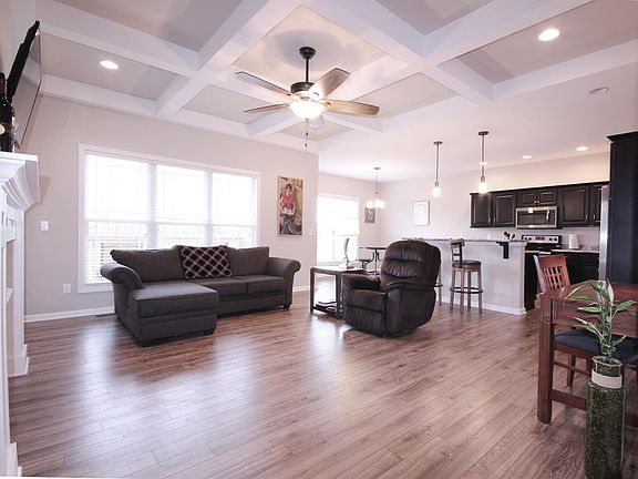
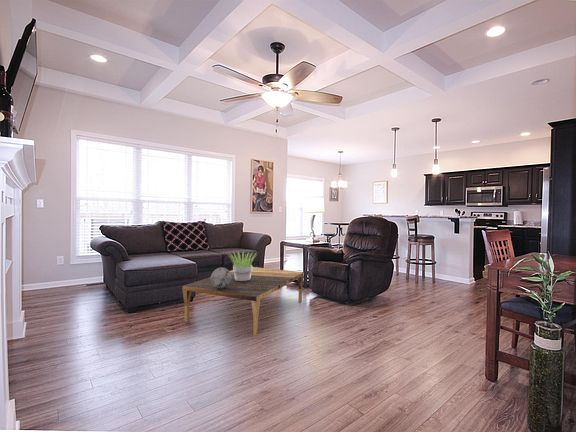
+ potted plant (242, 266)
+ decorative orb (221, 277)
+ coffee table (249, 294)
